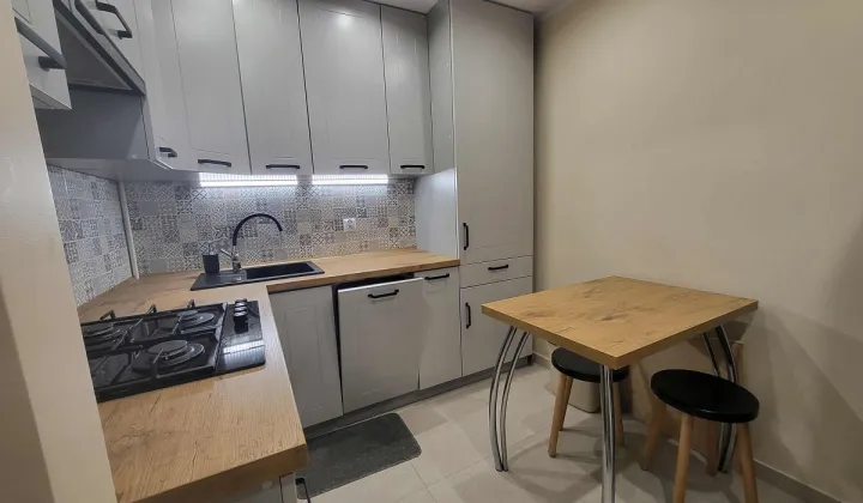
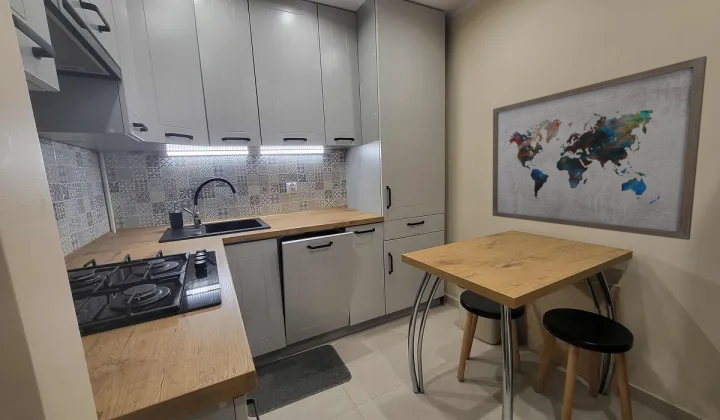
+ wall art (568, 159)
